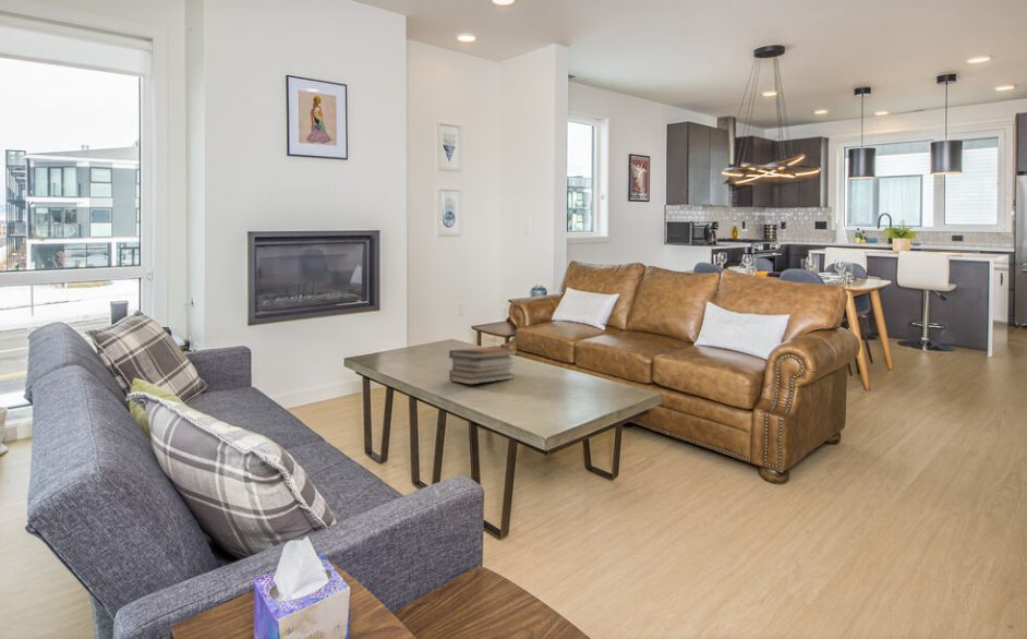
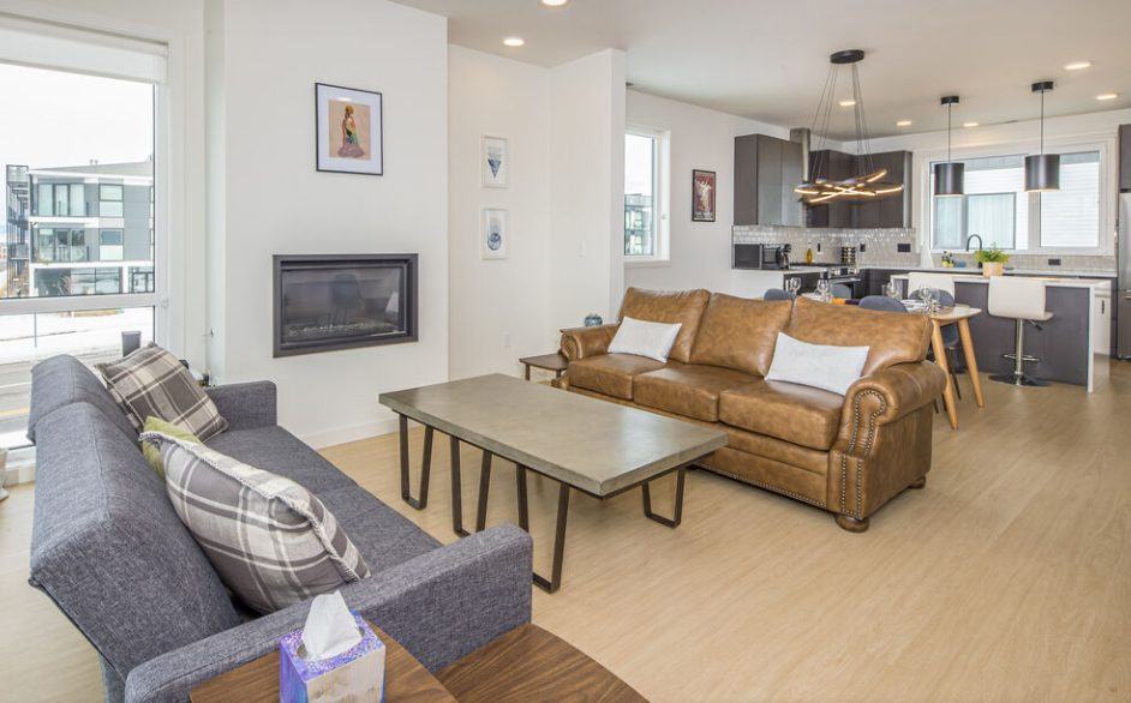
- book stack (483, 364)
